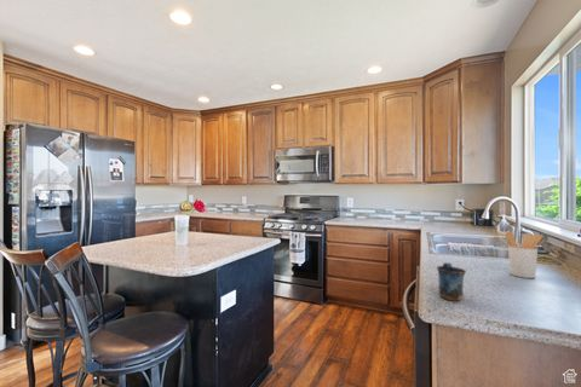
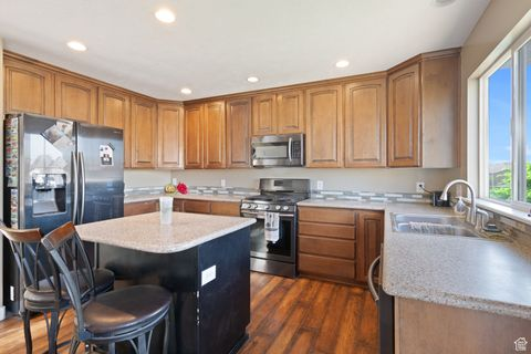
- mug (451, 281)
- utensil holder (525, 253)
